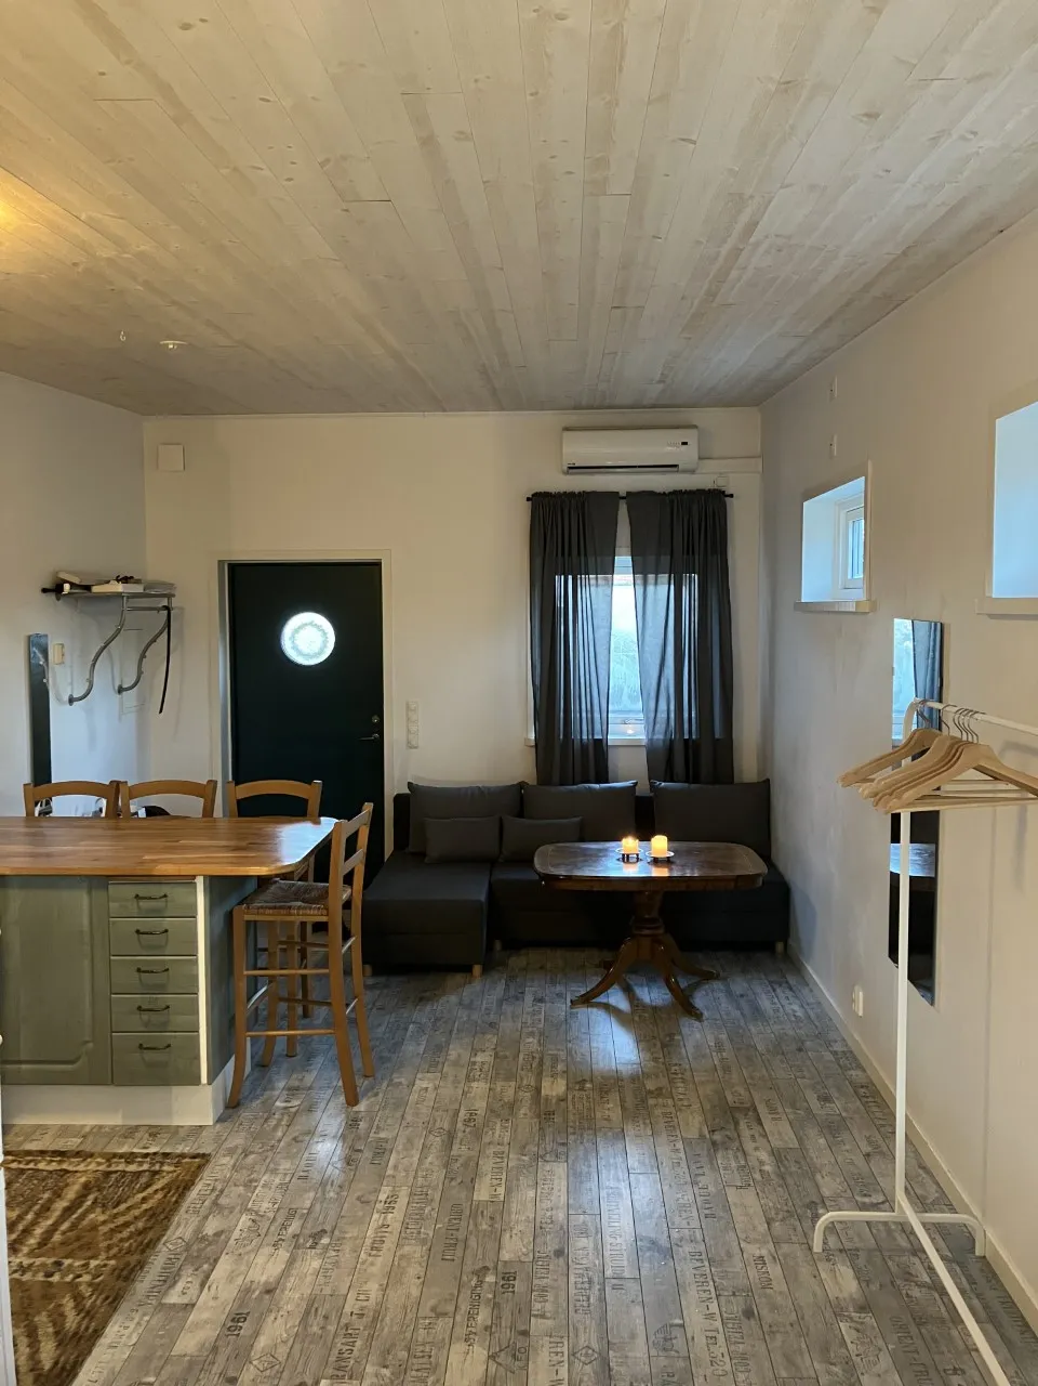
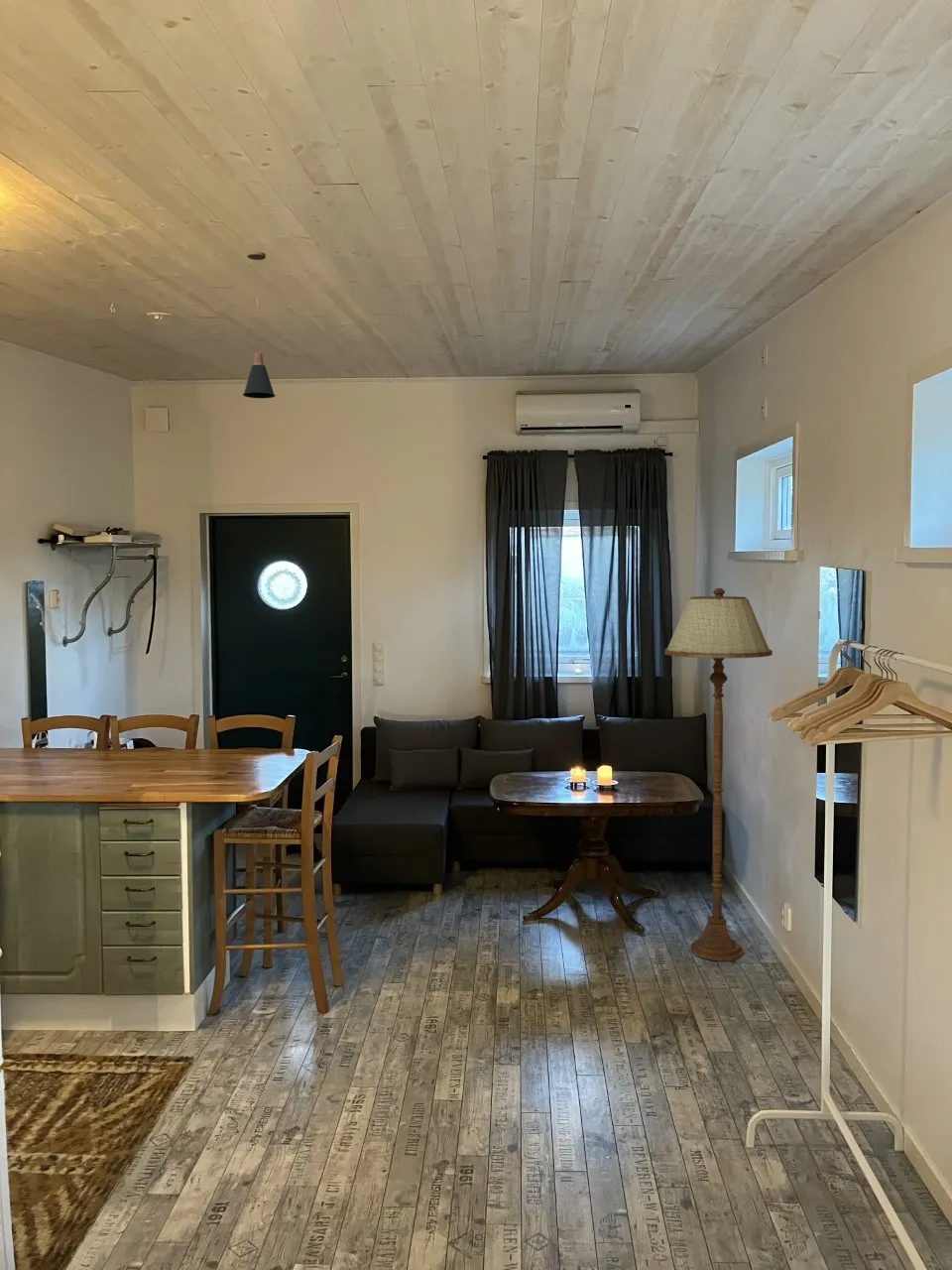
+ pendant lamp (257, 305)
+ floor lamp (716, 771)
